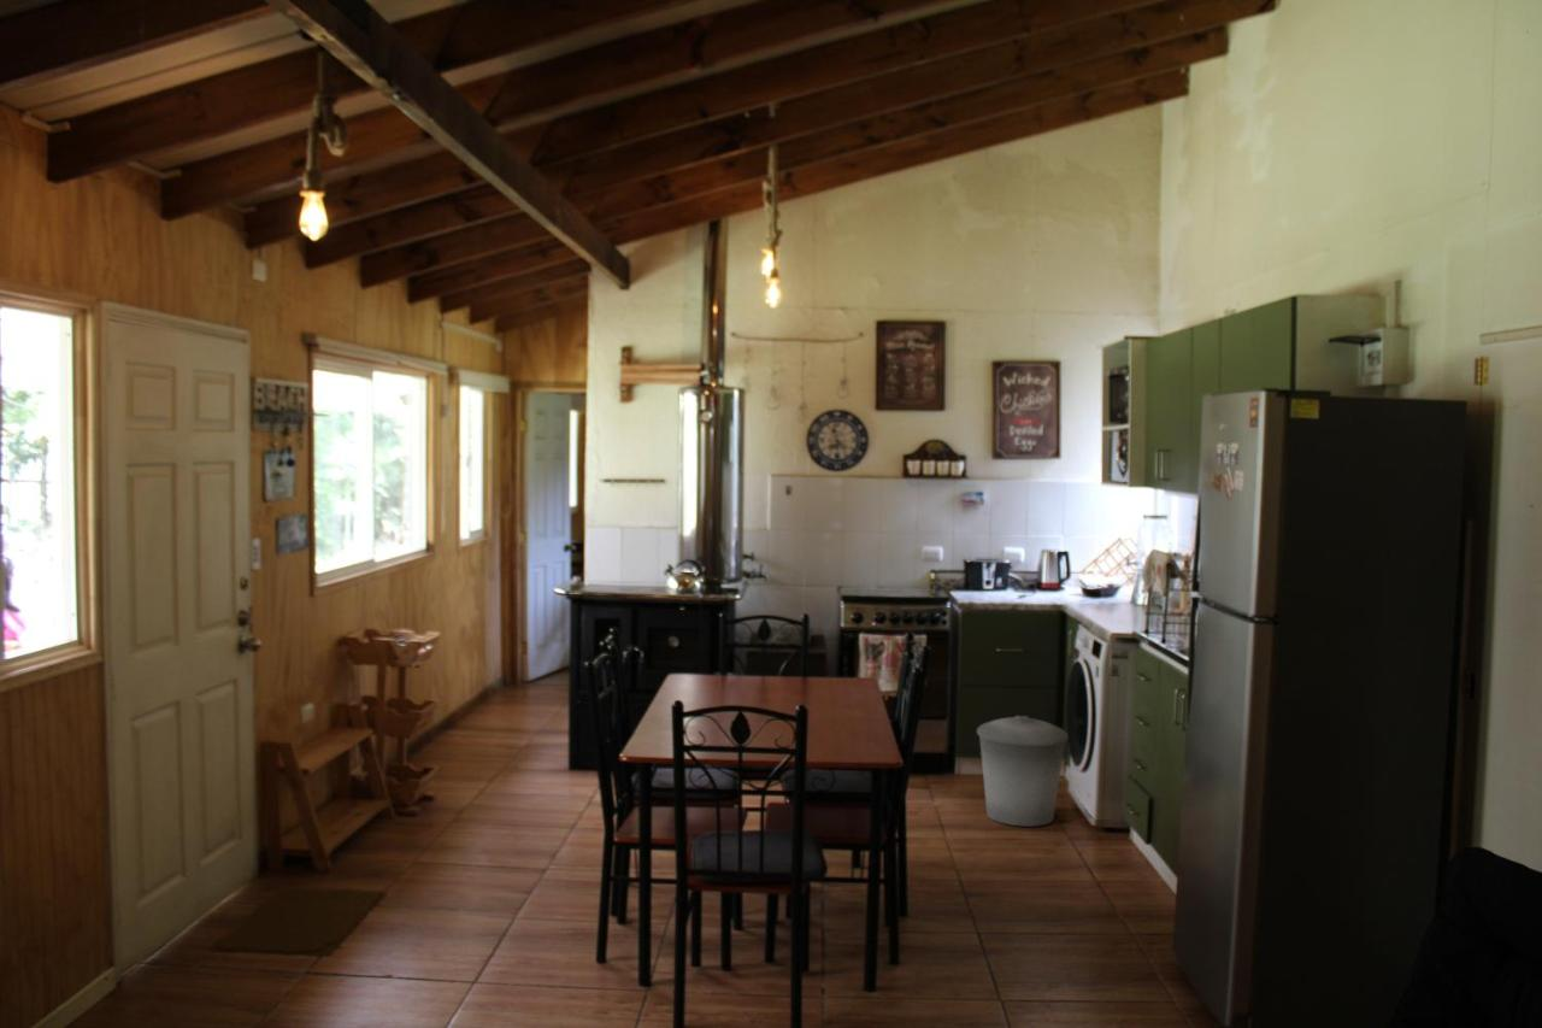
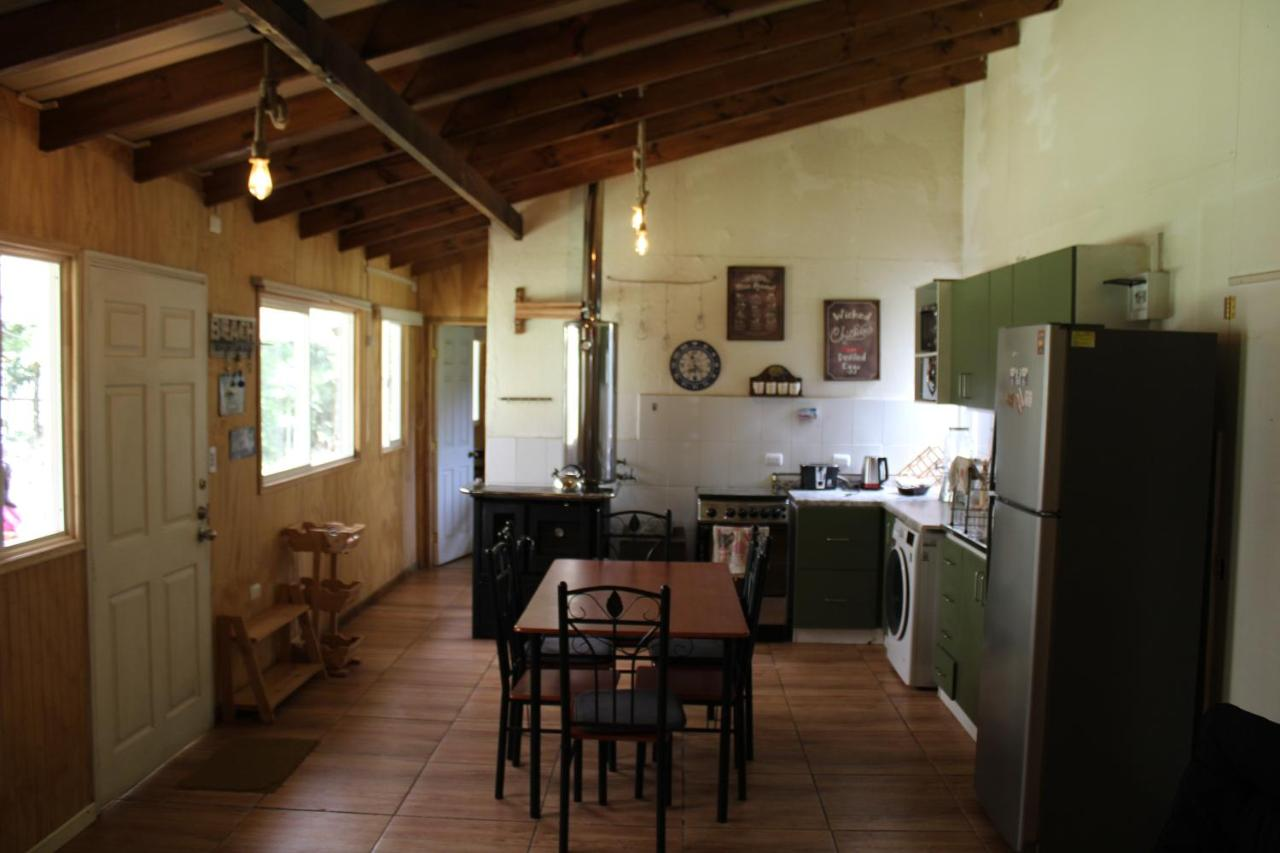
- trash can (1020, 766)
